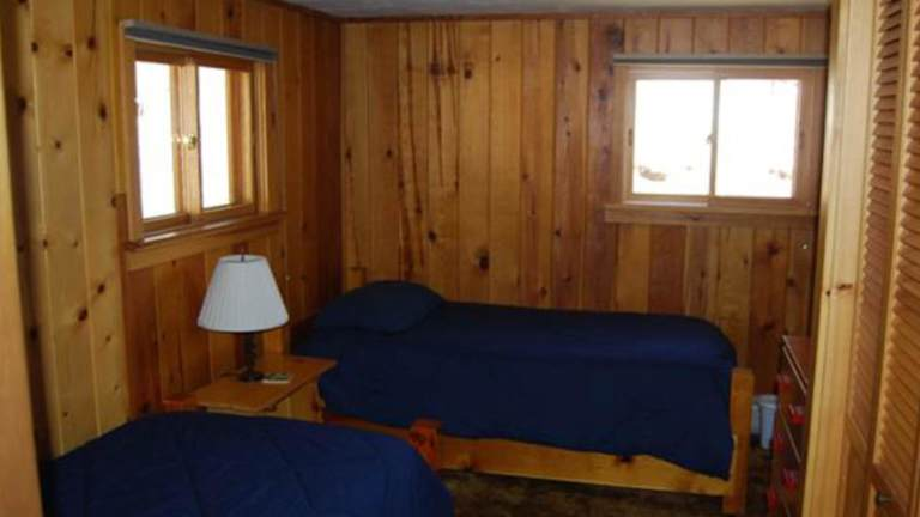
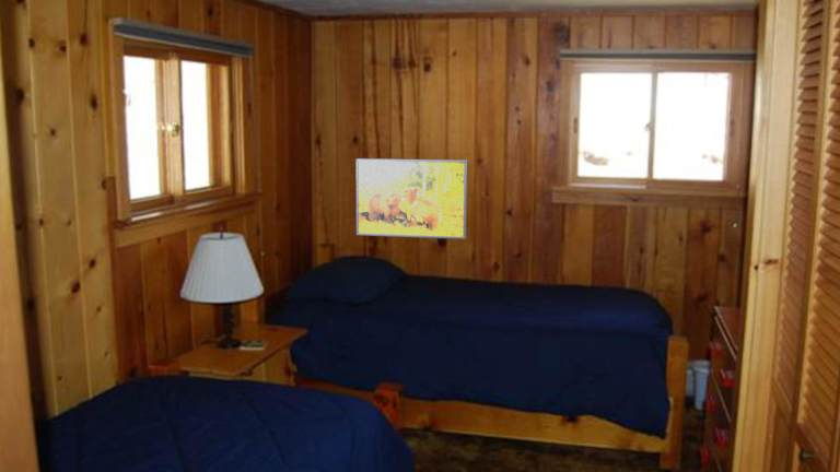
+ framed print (410, 198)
